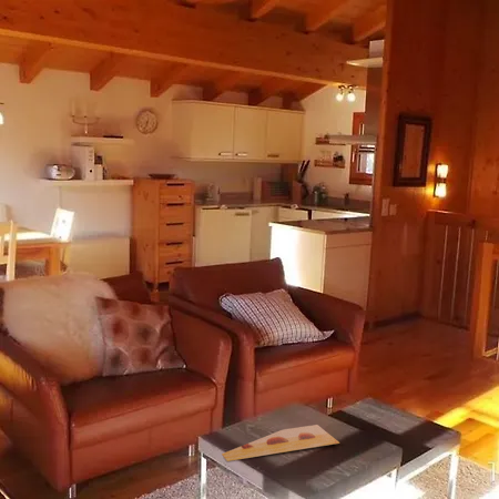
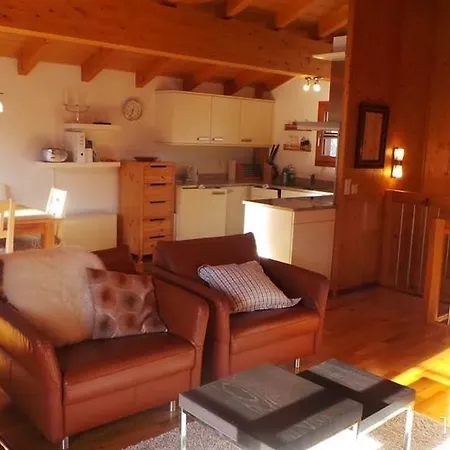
- painting (275, 441)
